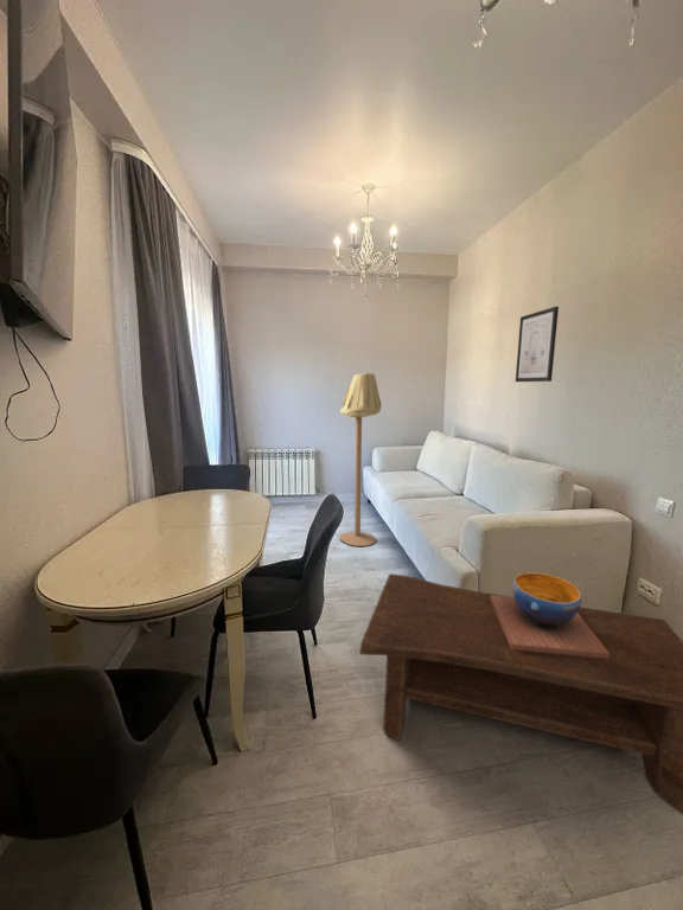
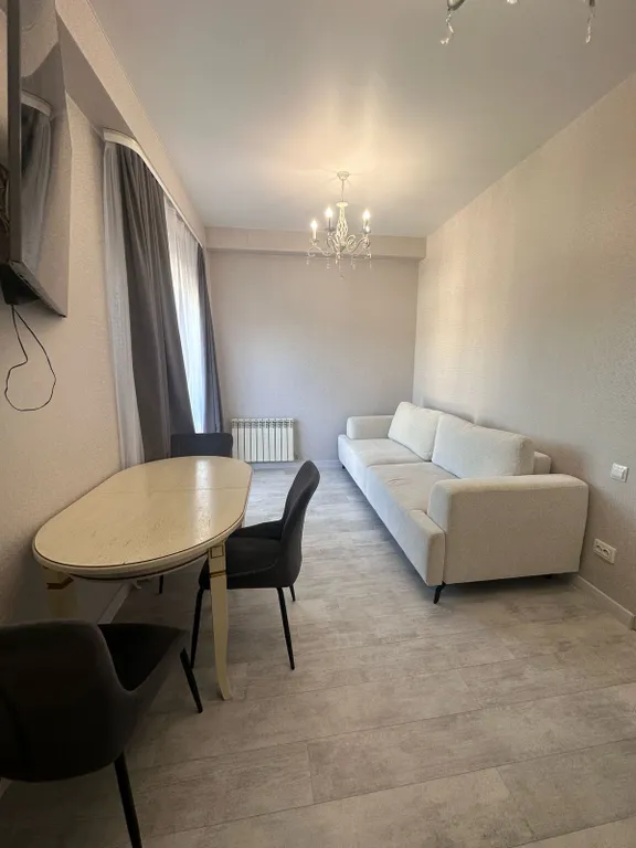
- decorative bowl (544, 605)
- floor lamp (359, 460)
- coffee table (515, 673)
- wall art (535, 347)
